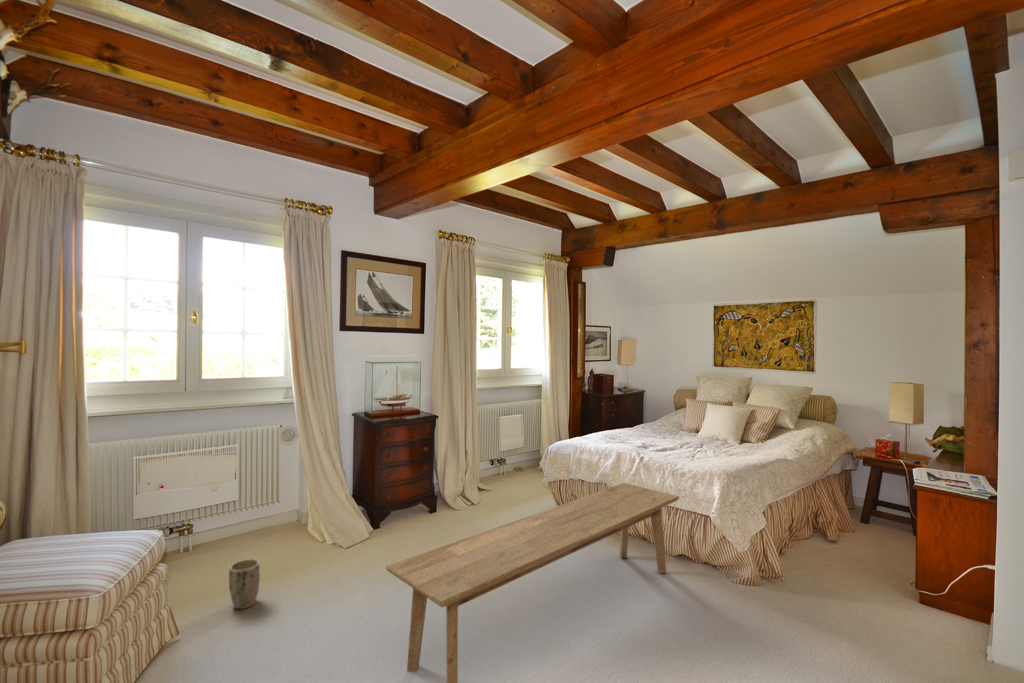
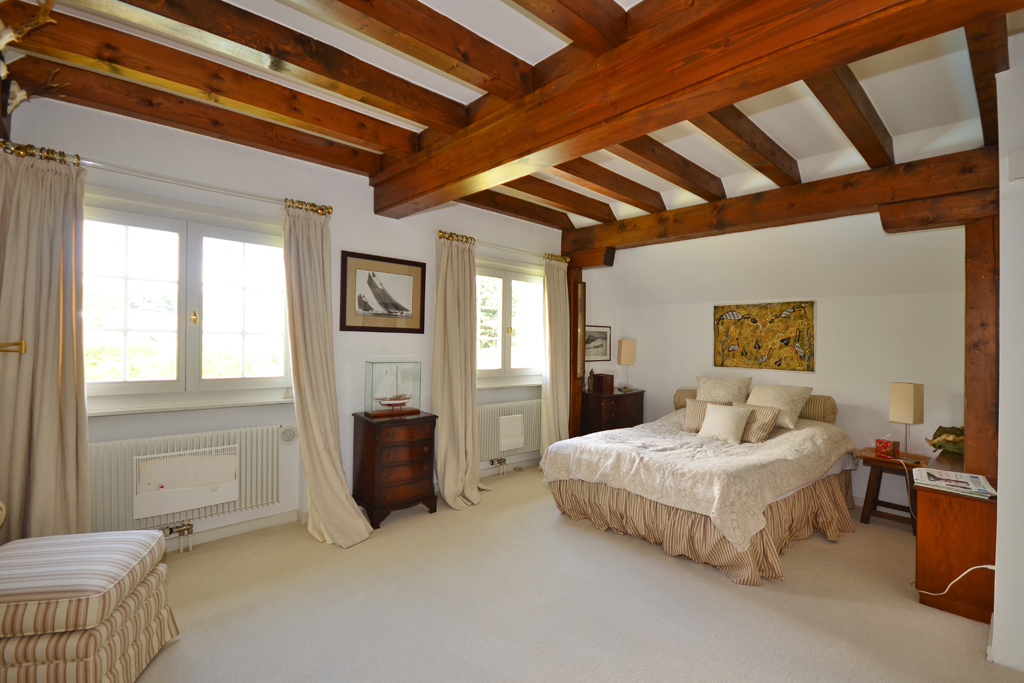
- bench (556, 560)
- plant pot (244, 584)
